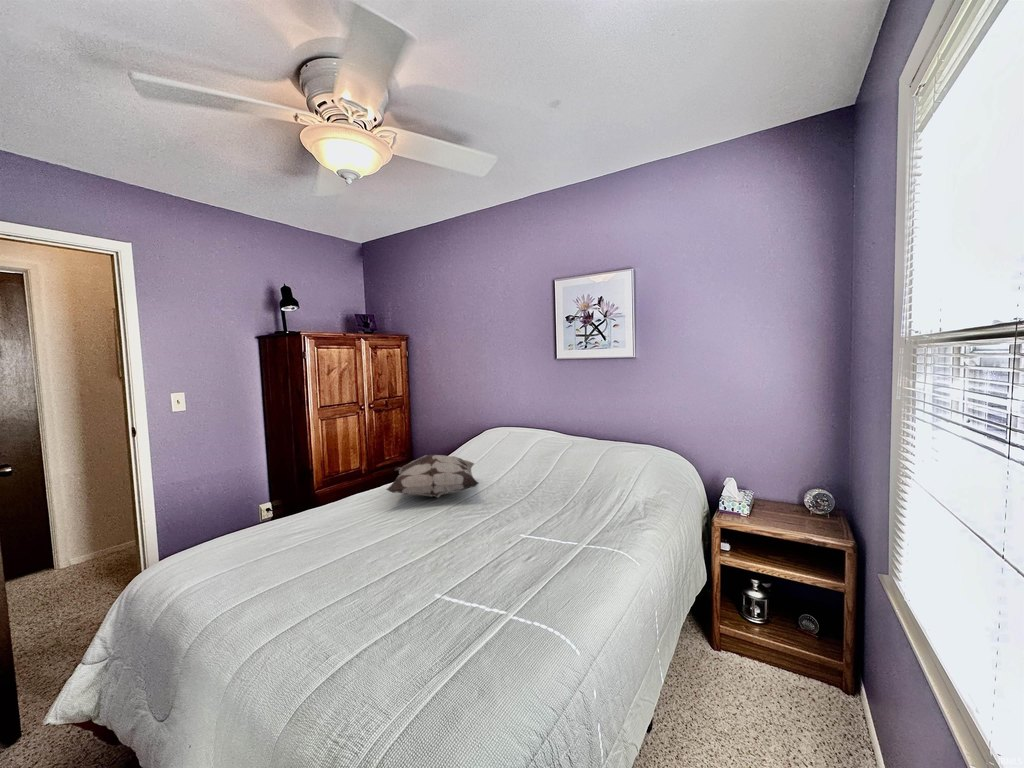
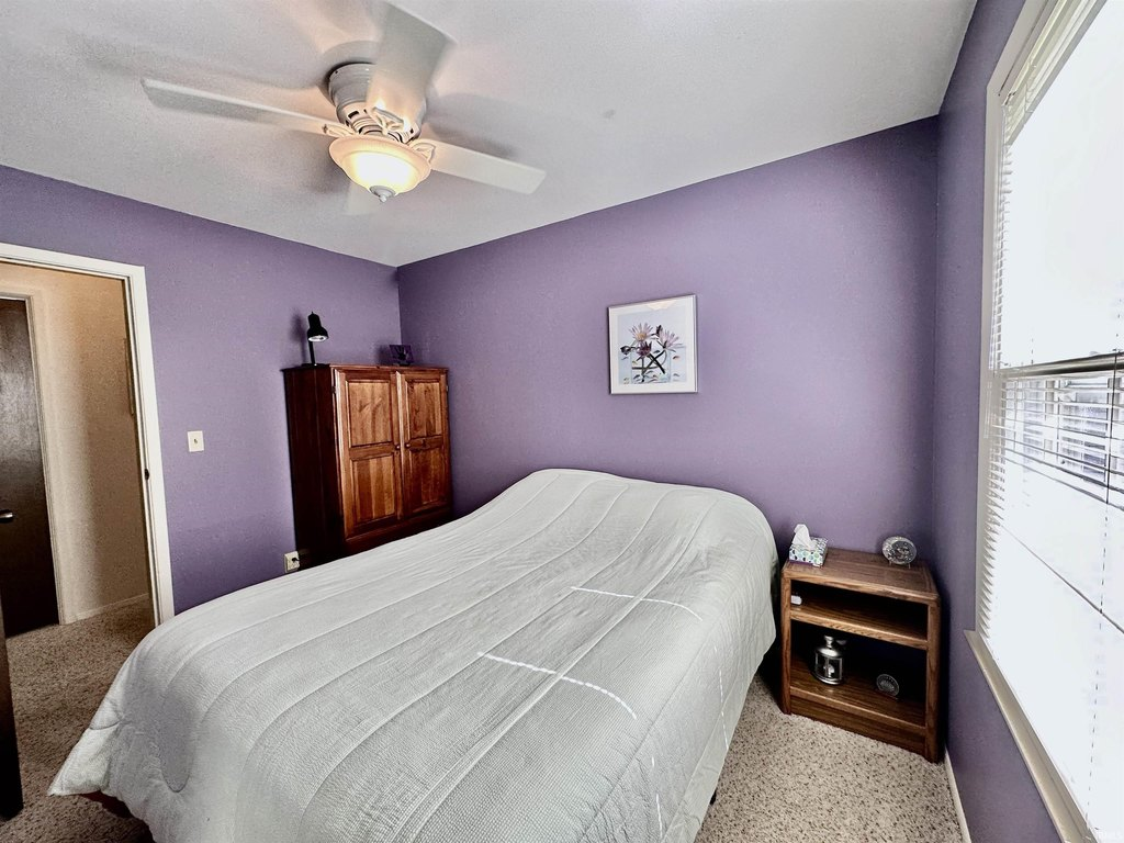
- decorative pillow (433, 474)
